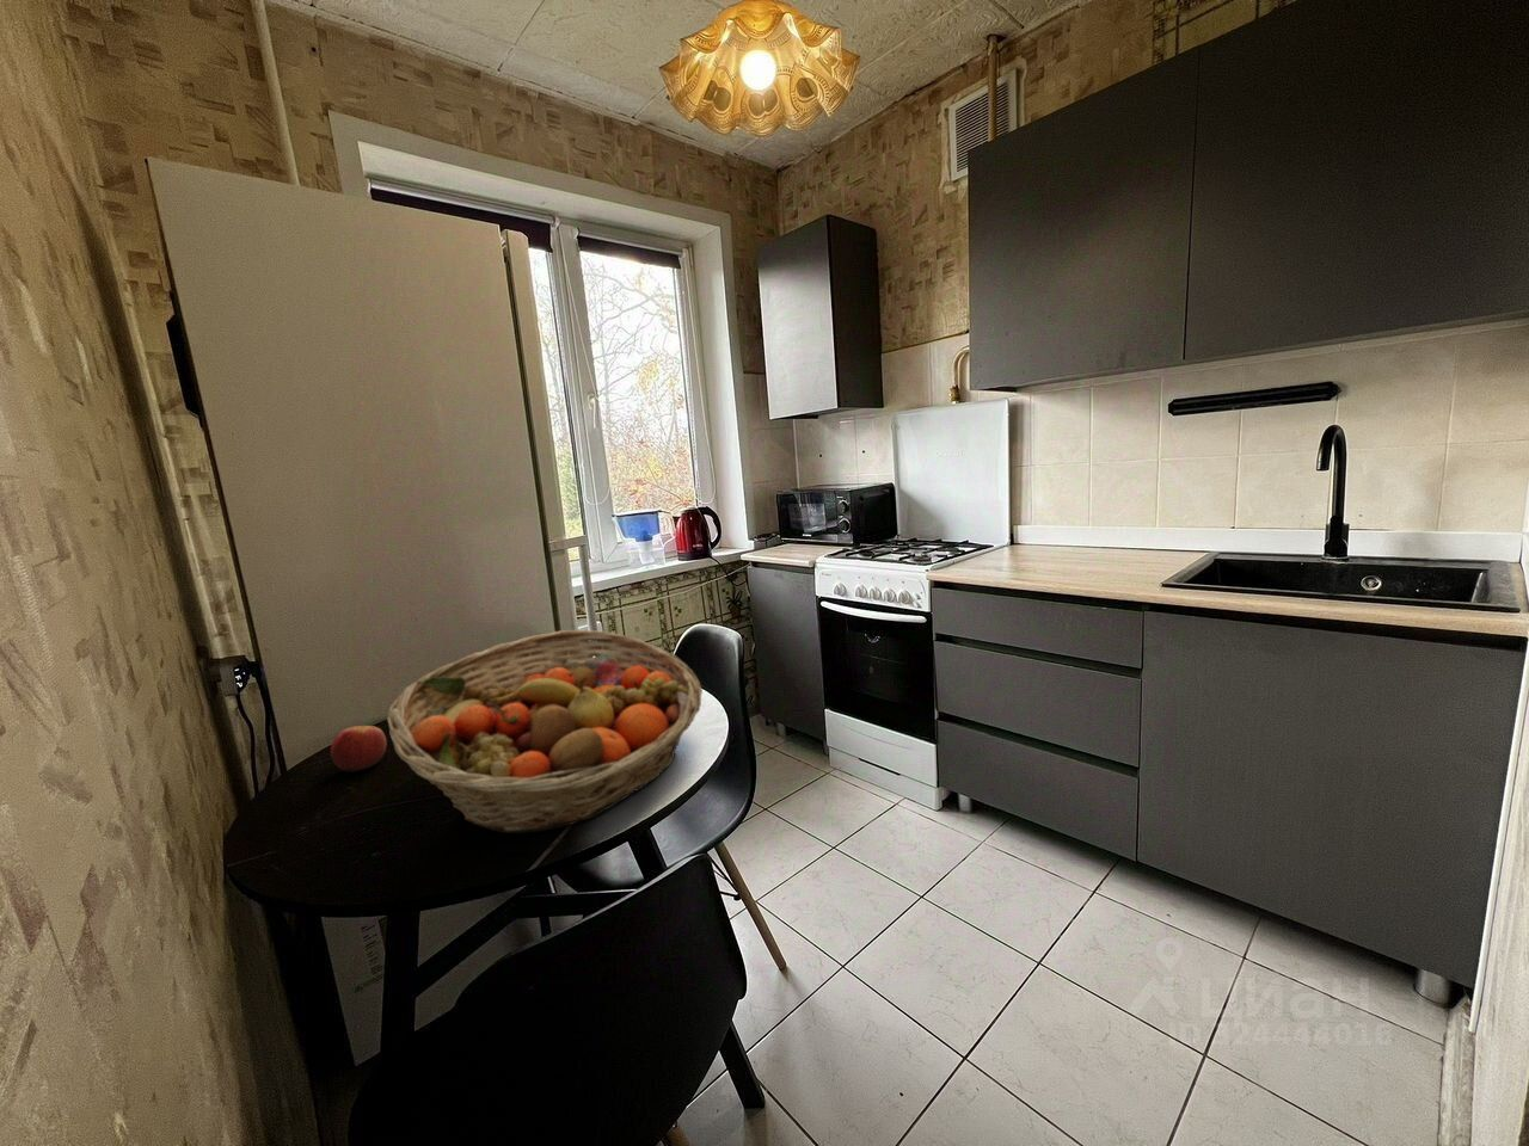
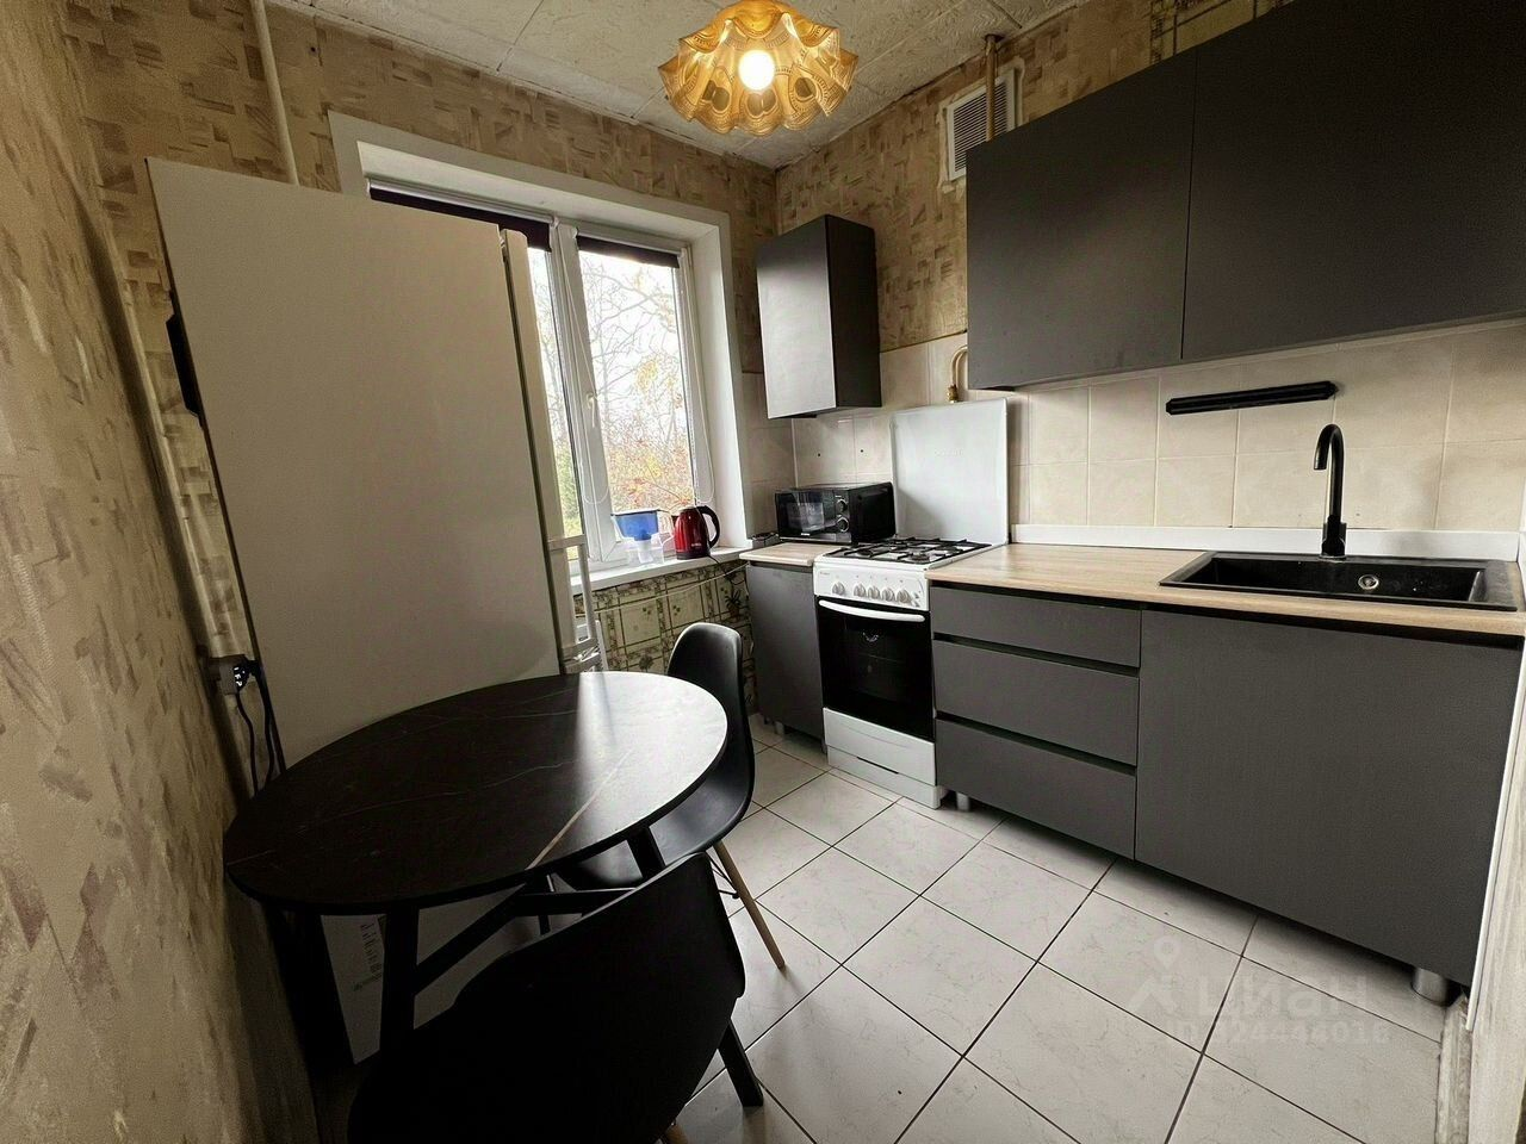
- apple (359, 745)
- fruit basket (562, 716)
